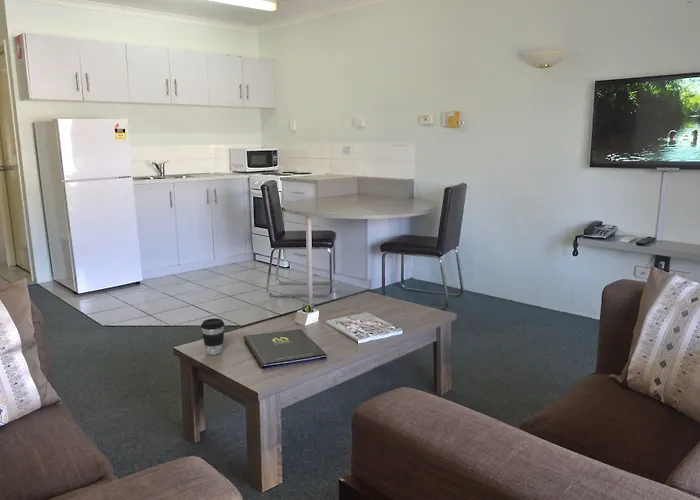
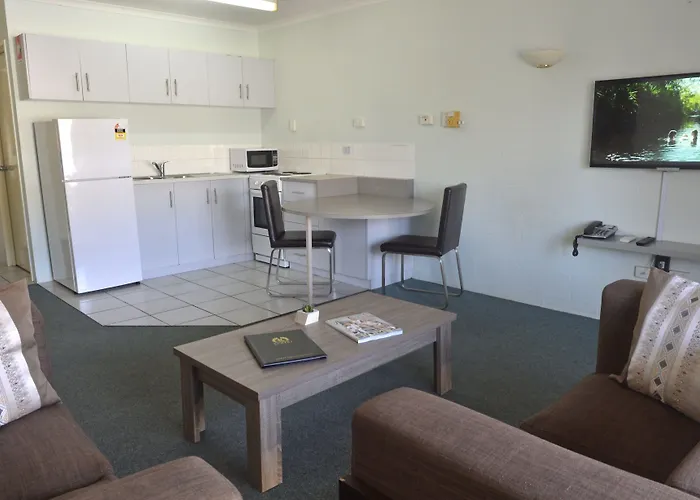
- coffee cup (213, 336)
